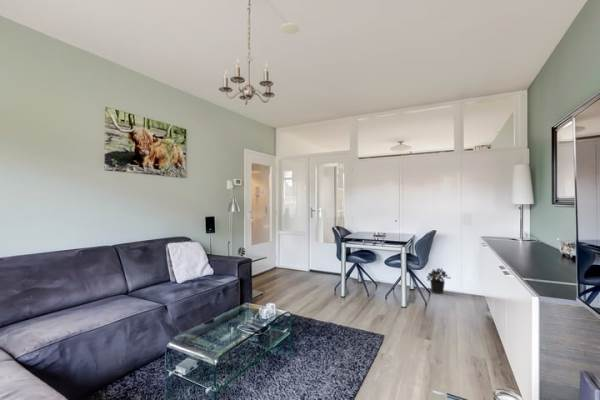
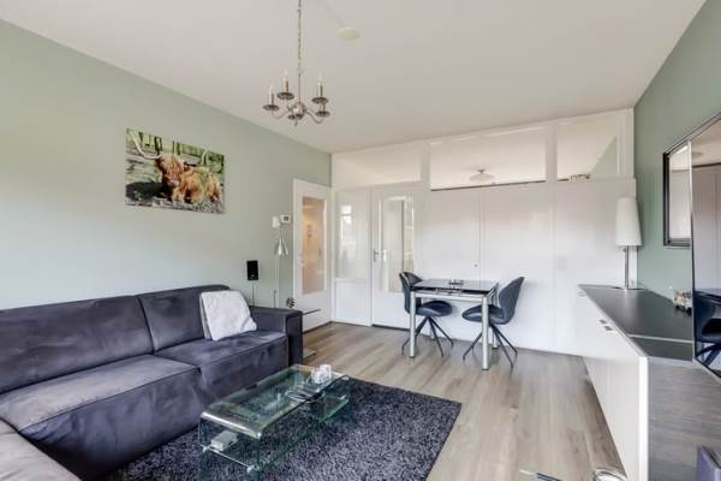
- potted plant (438, 280)
